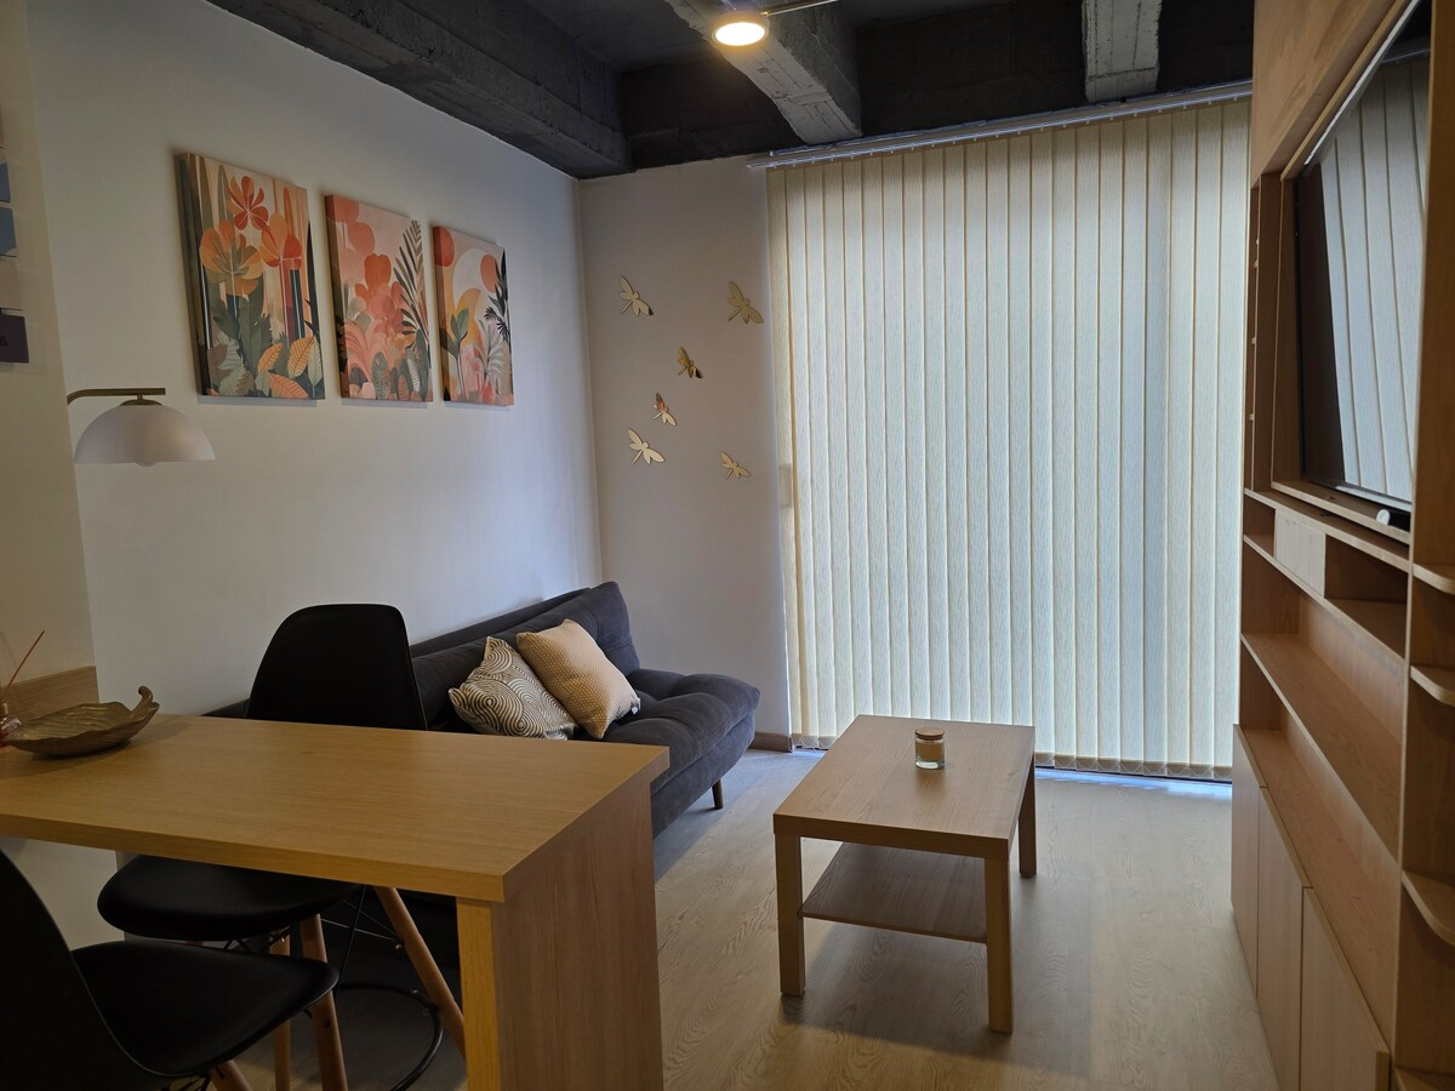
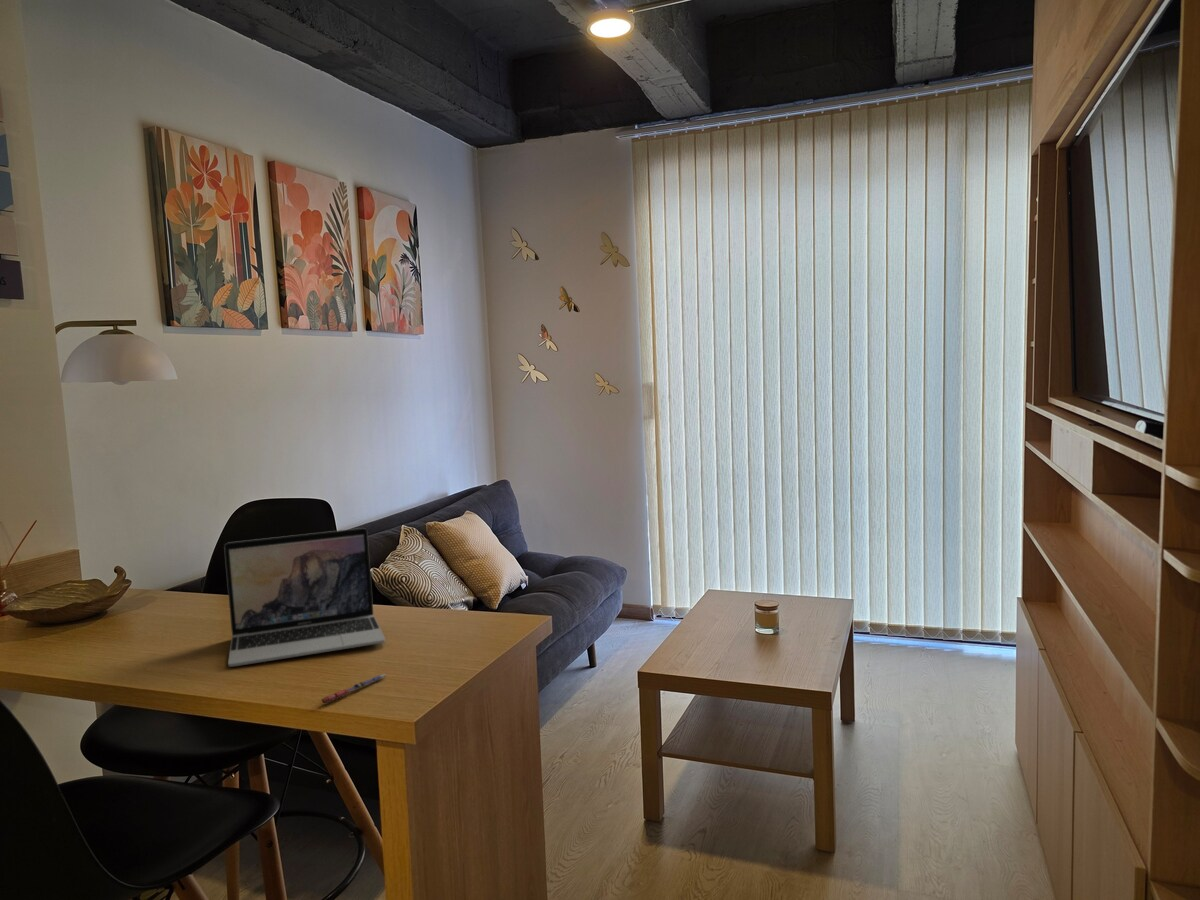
+ pen (355, 686)
+ laptop (303, 592)
